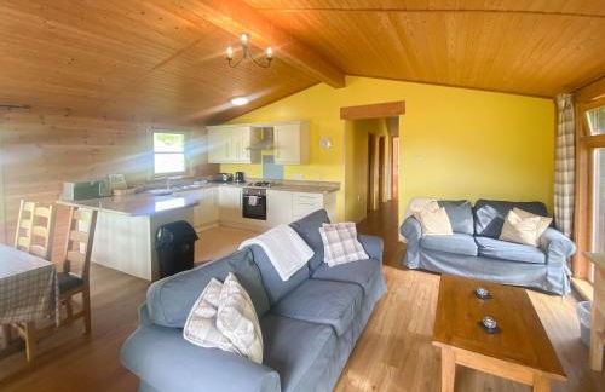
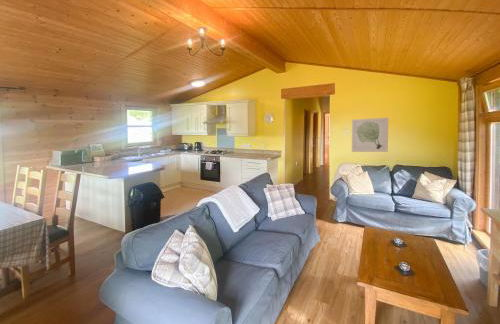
+ wall art (369, 135)
